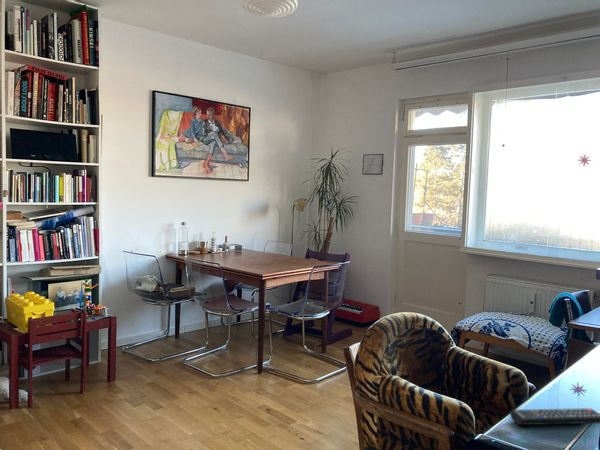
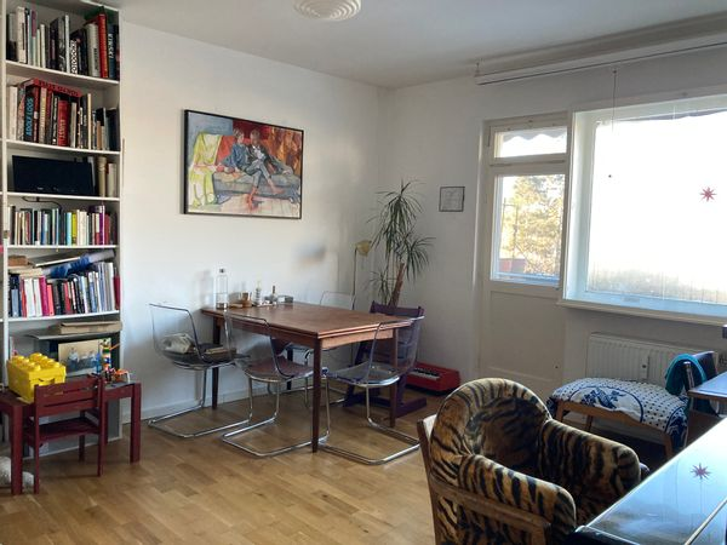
- remote control (558, 417)
